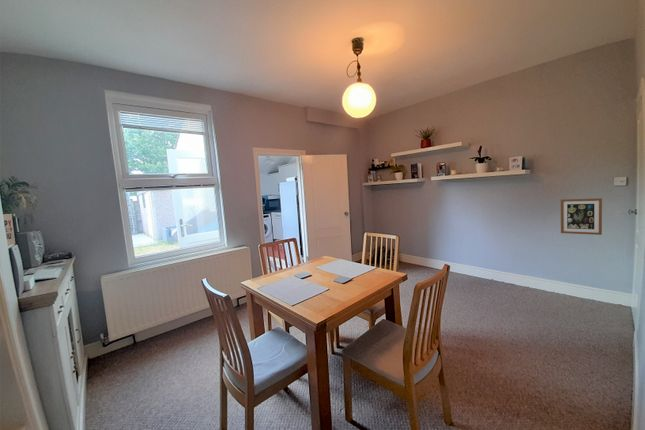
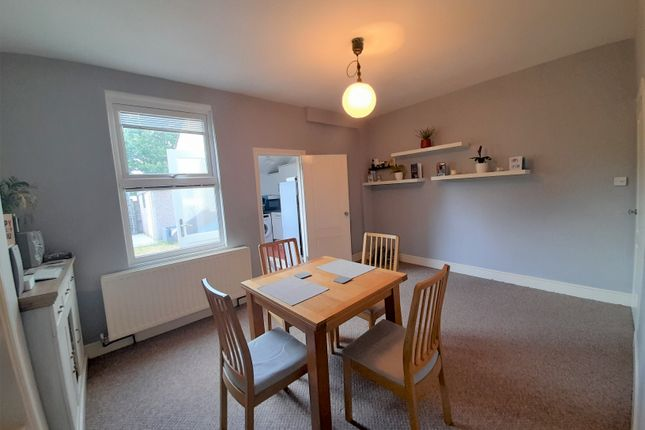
- wall art (580, 216)
